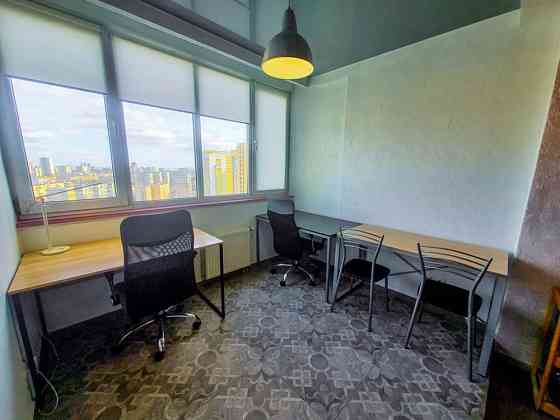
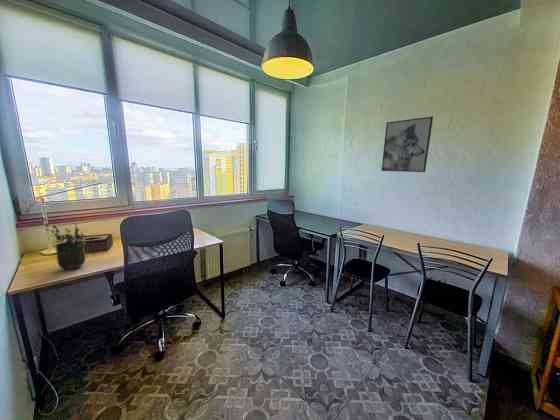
+ wall art (405, 146)
+ potted plant (68, 243)
+ tissue box (91, 243)
